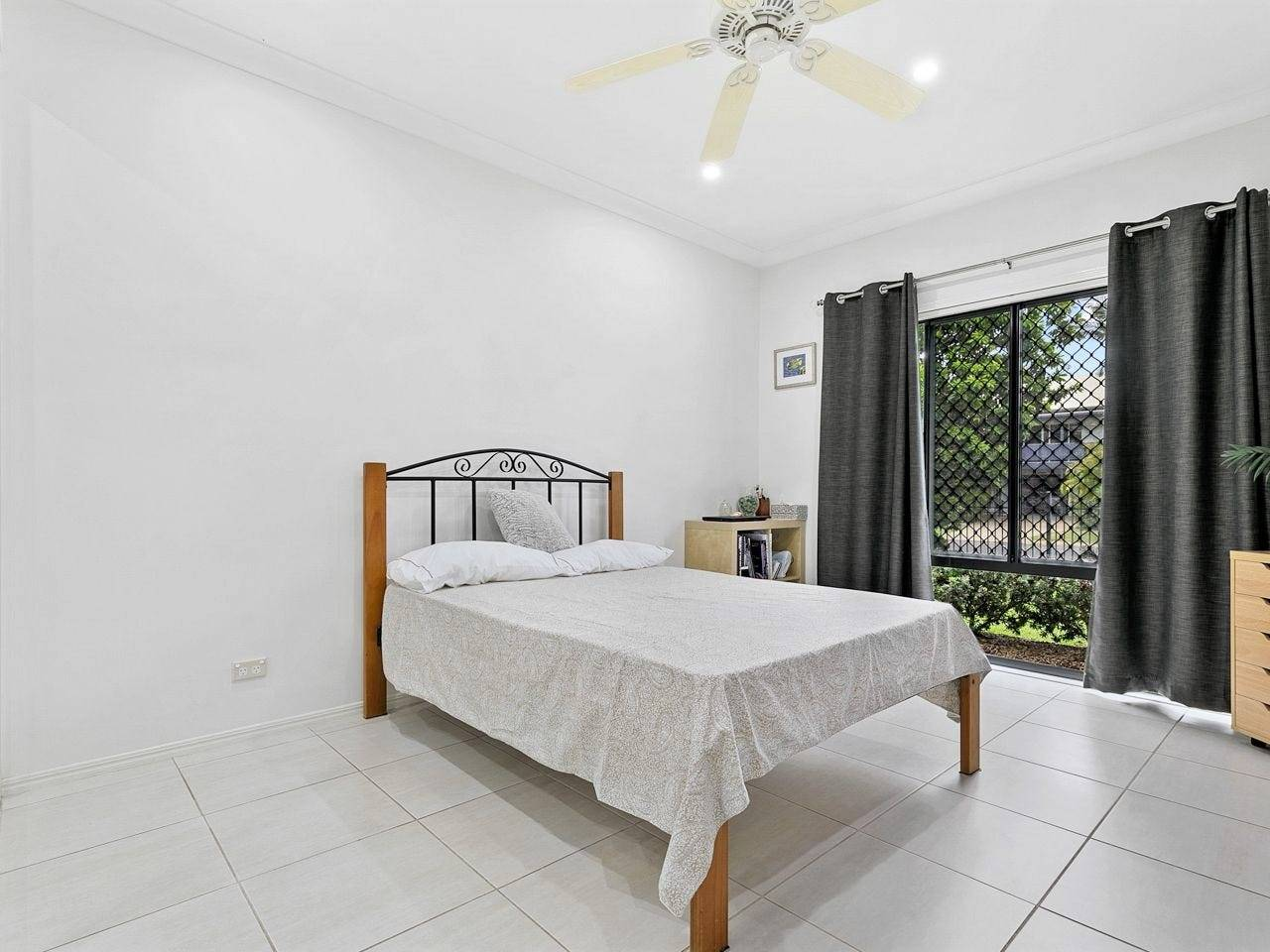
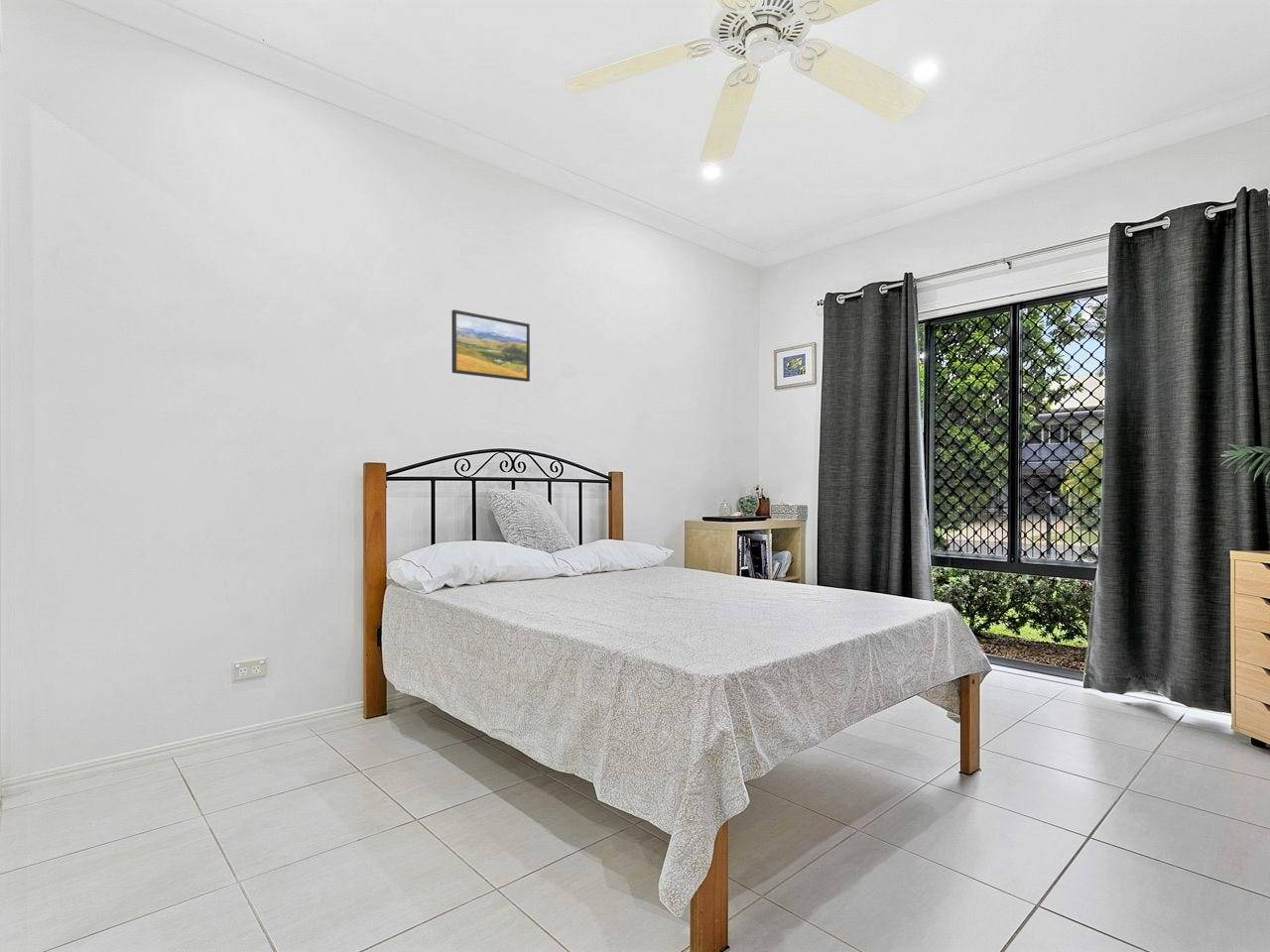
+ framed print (492, 347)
